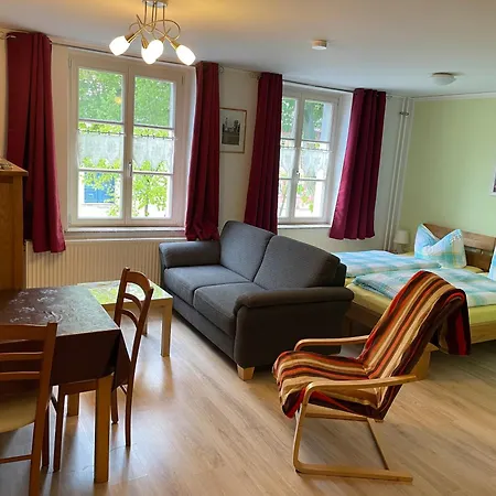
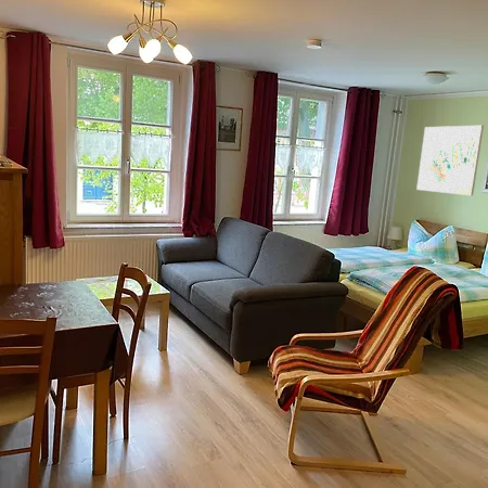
+ wall art (448, 159)
